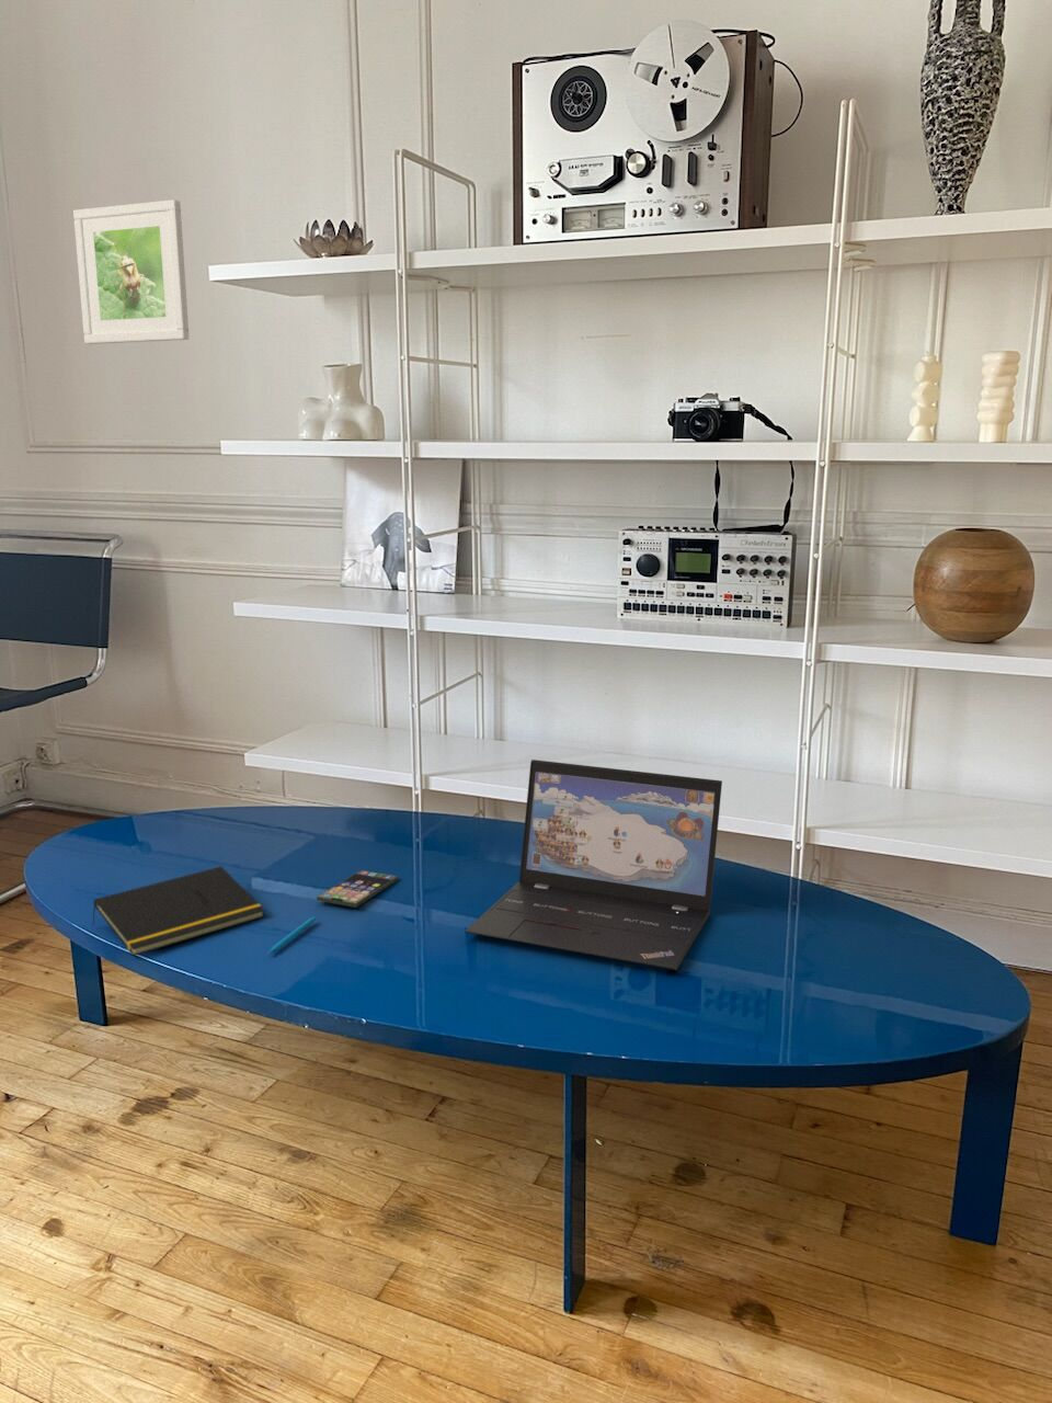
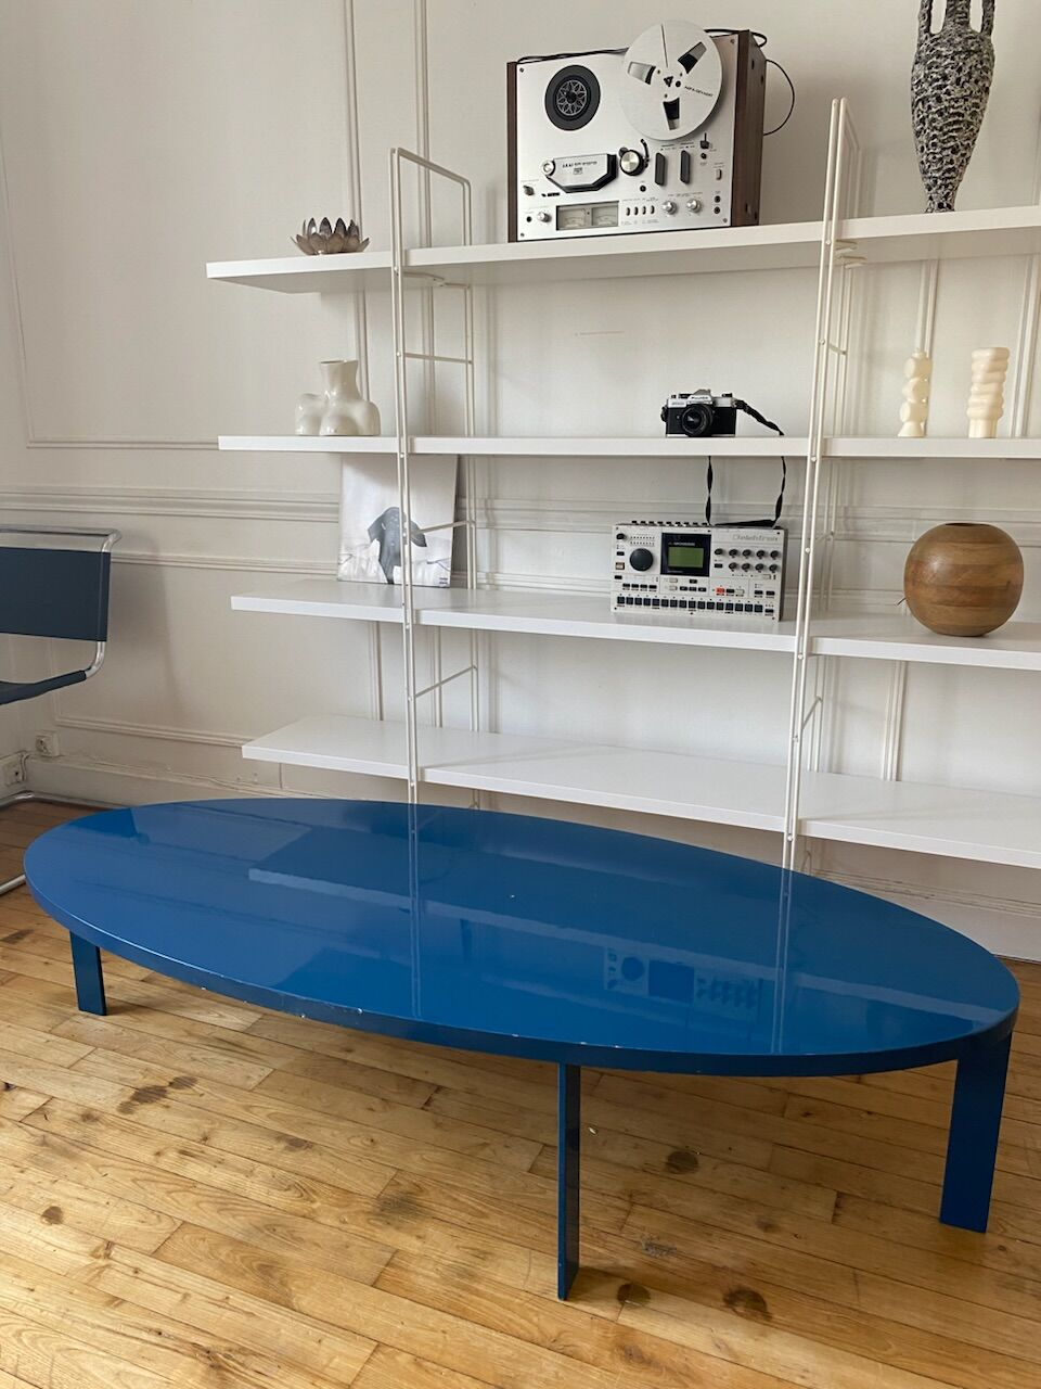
- pen (293, 933)
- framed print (130, 274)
- laptop (596, 857)
- smartphone (358, 887)
- notepad (180, 908)
